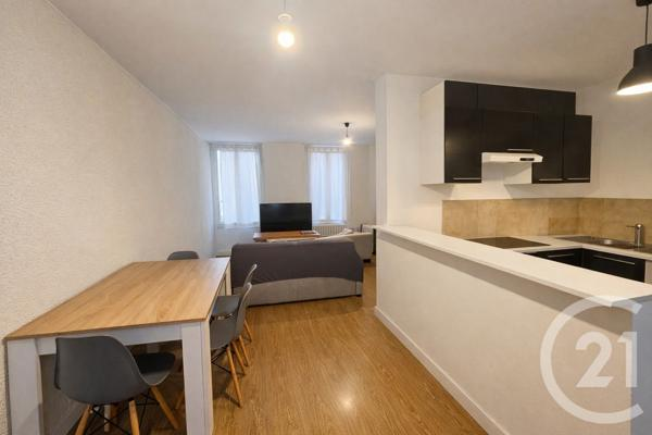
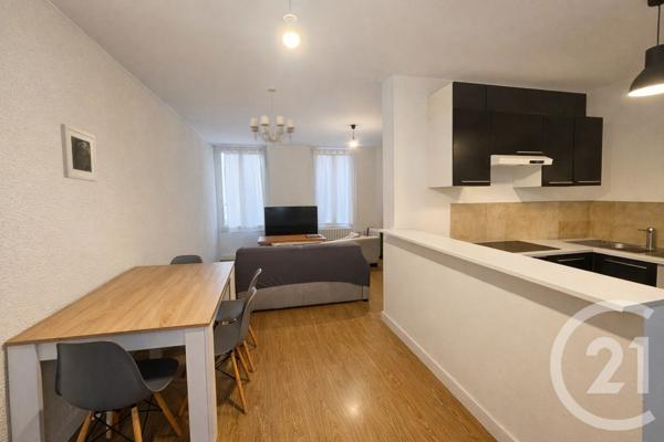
+ chandelier (272, 118)
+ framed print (81, 155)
